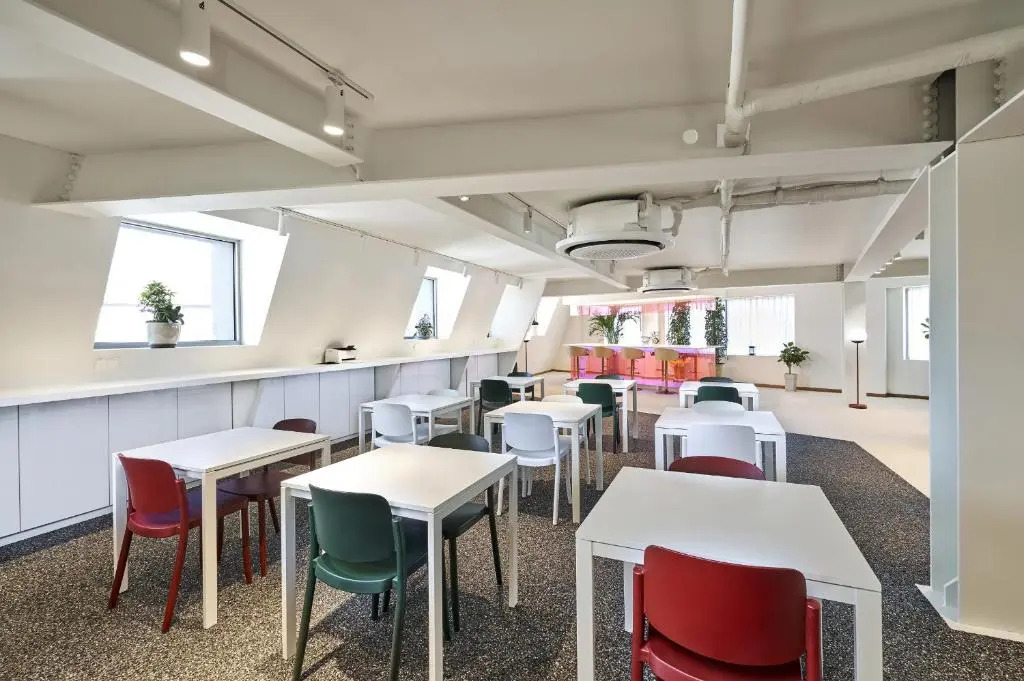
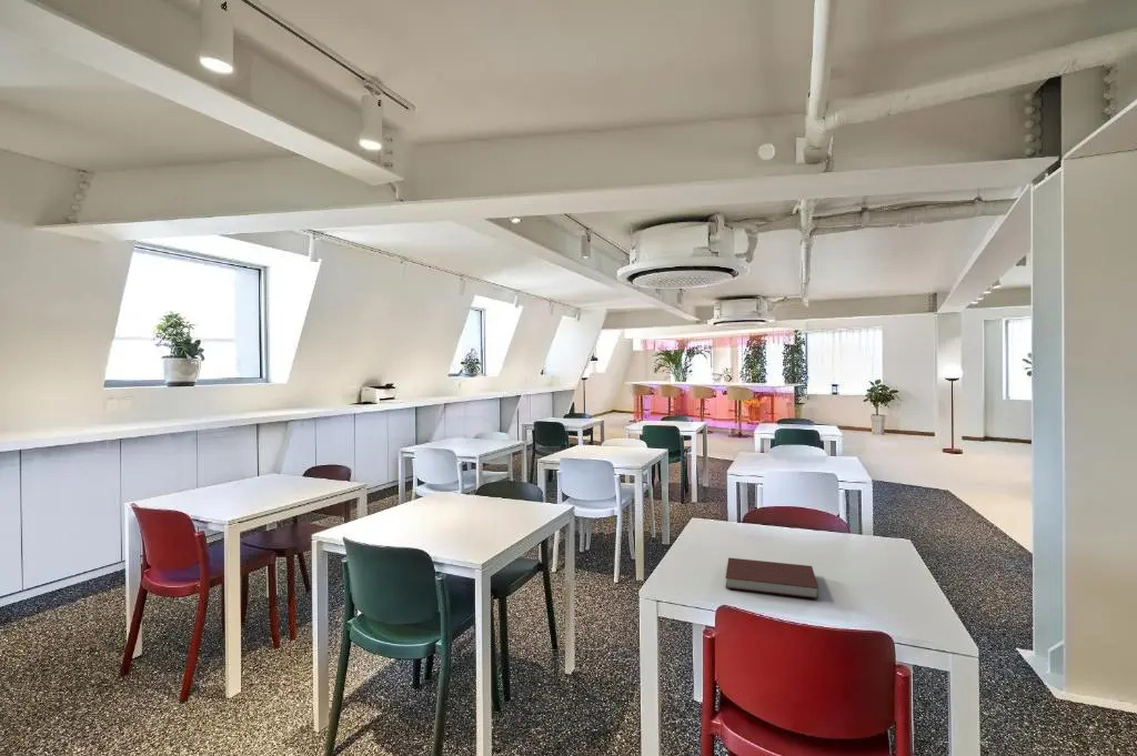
+ notebook (769, 576)
